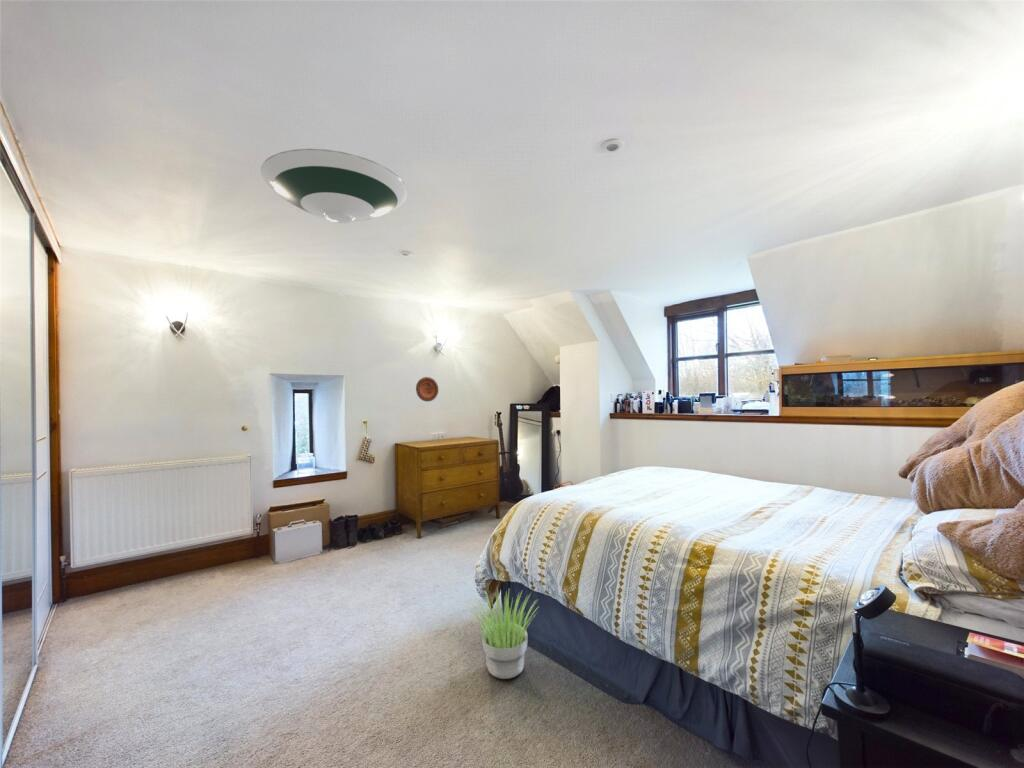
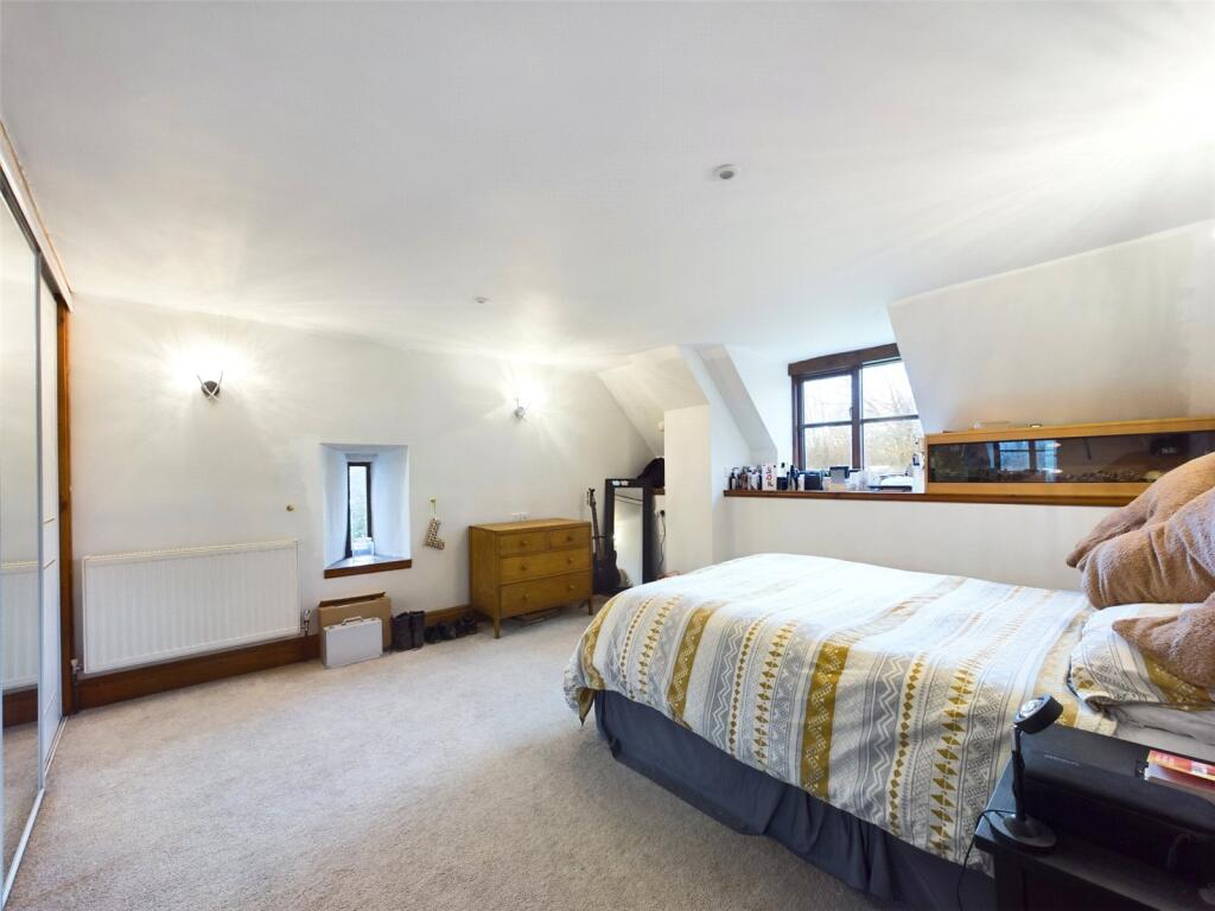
- potted plant (504, 636)
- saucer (338, 202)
- decorative plate (427, 389)
